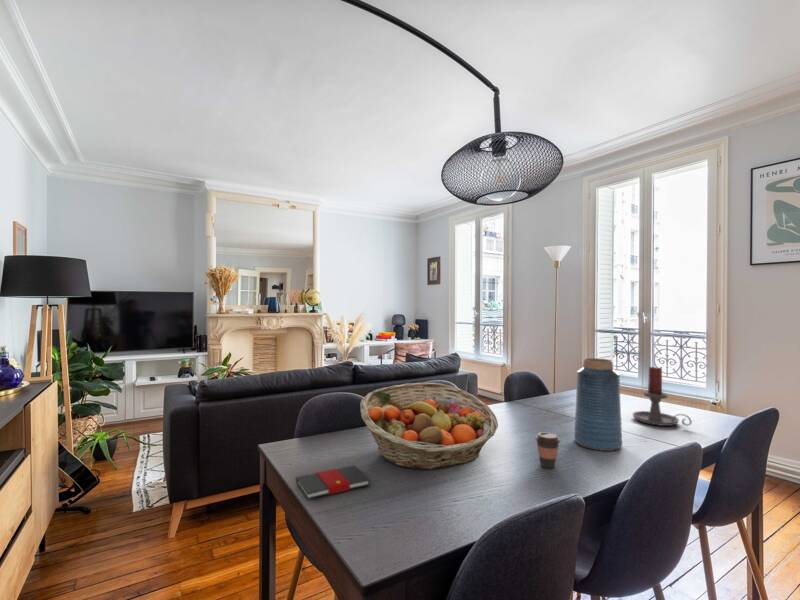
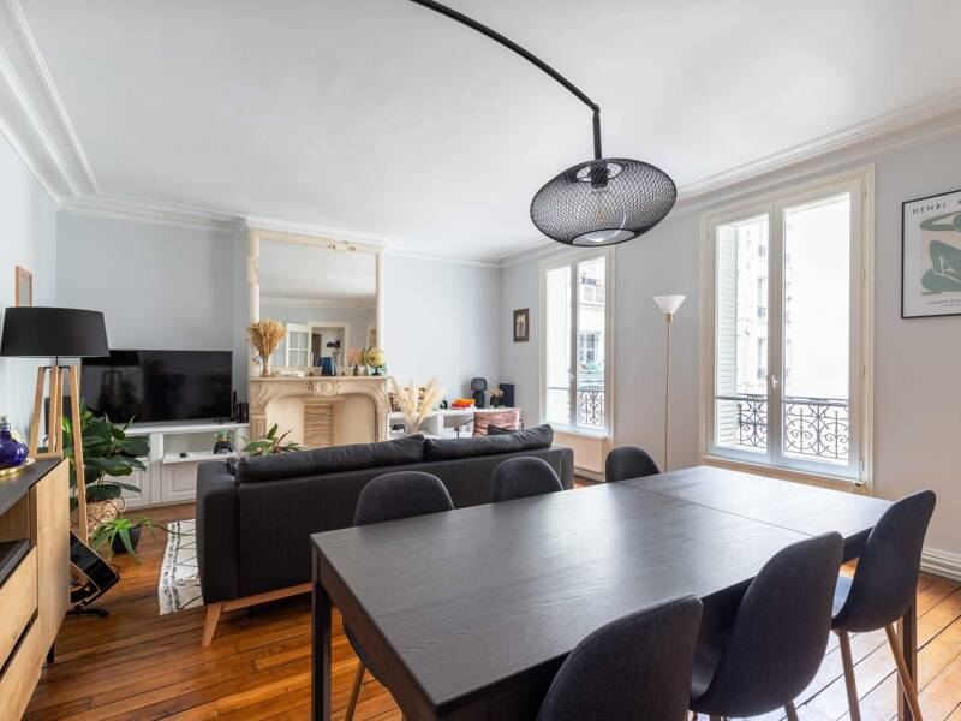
- fruit basket (428, 422)
- vase (597, 401)
- book (332, 480)
- coffee cup (547, 450)
- candle holder (661, 394)
